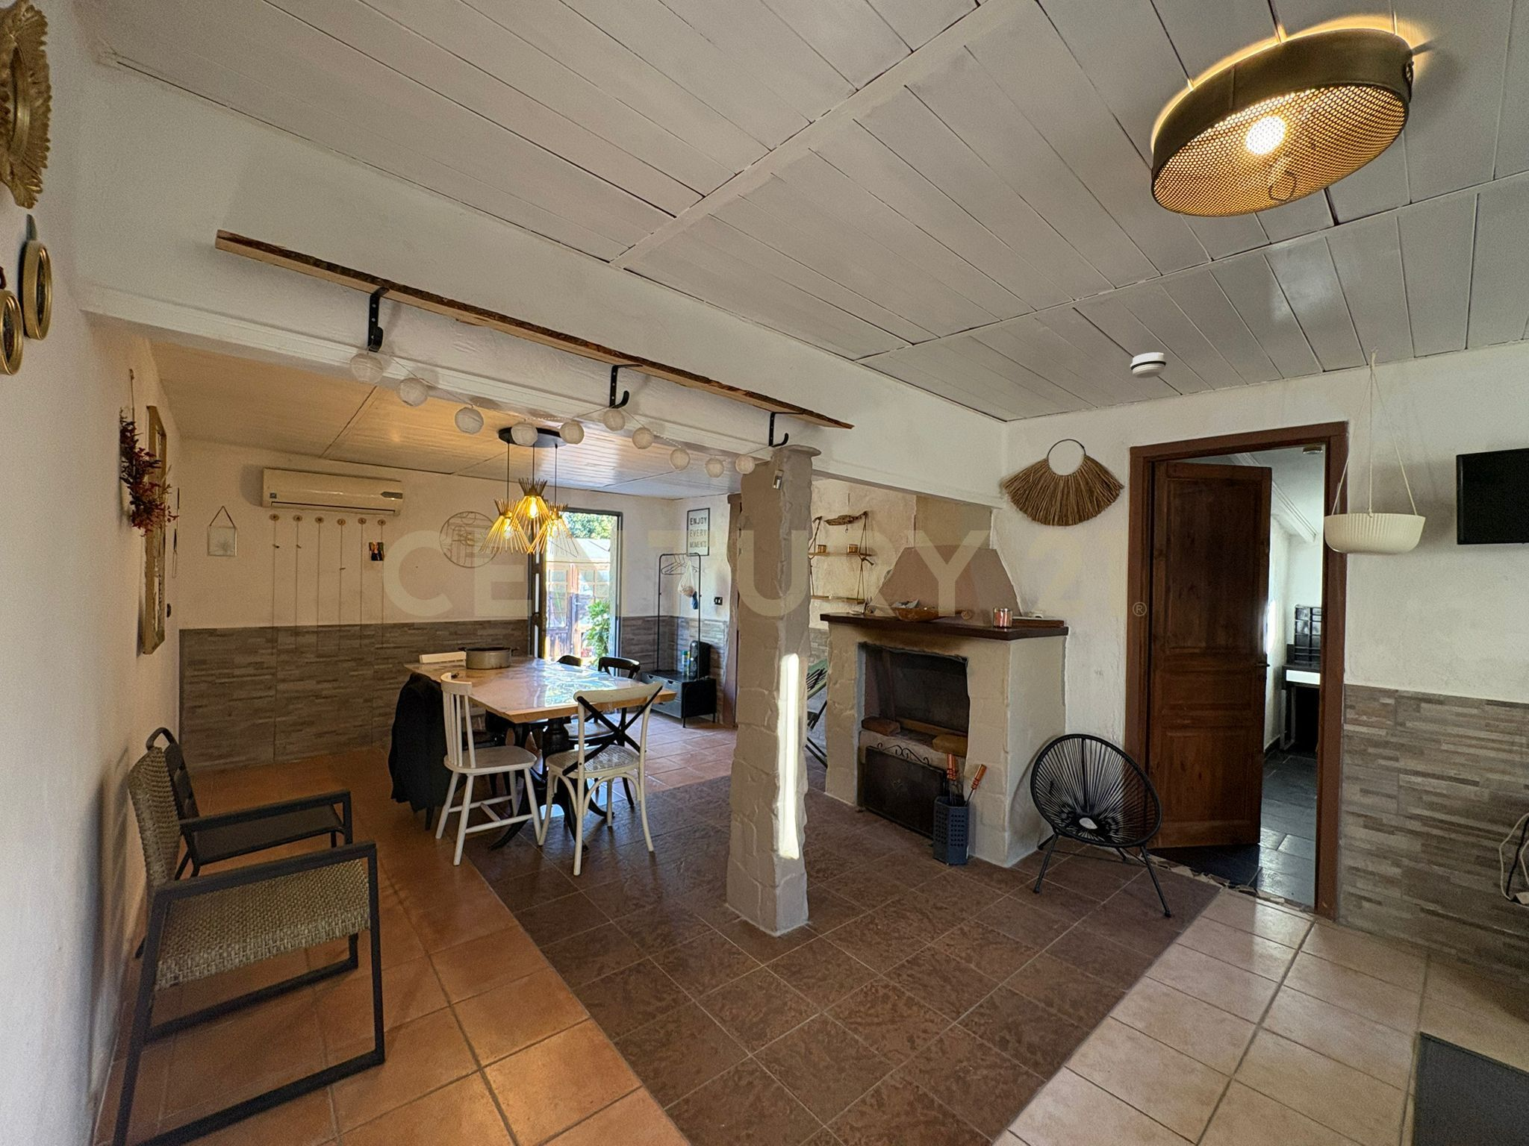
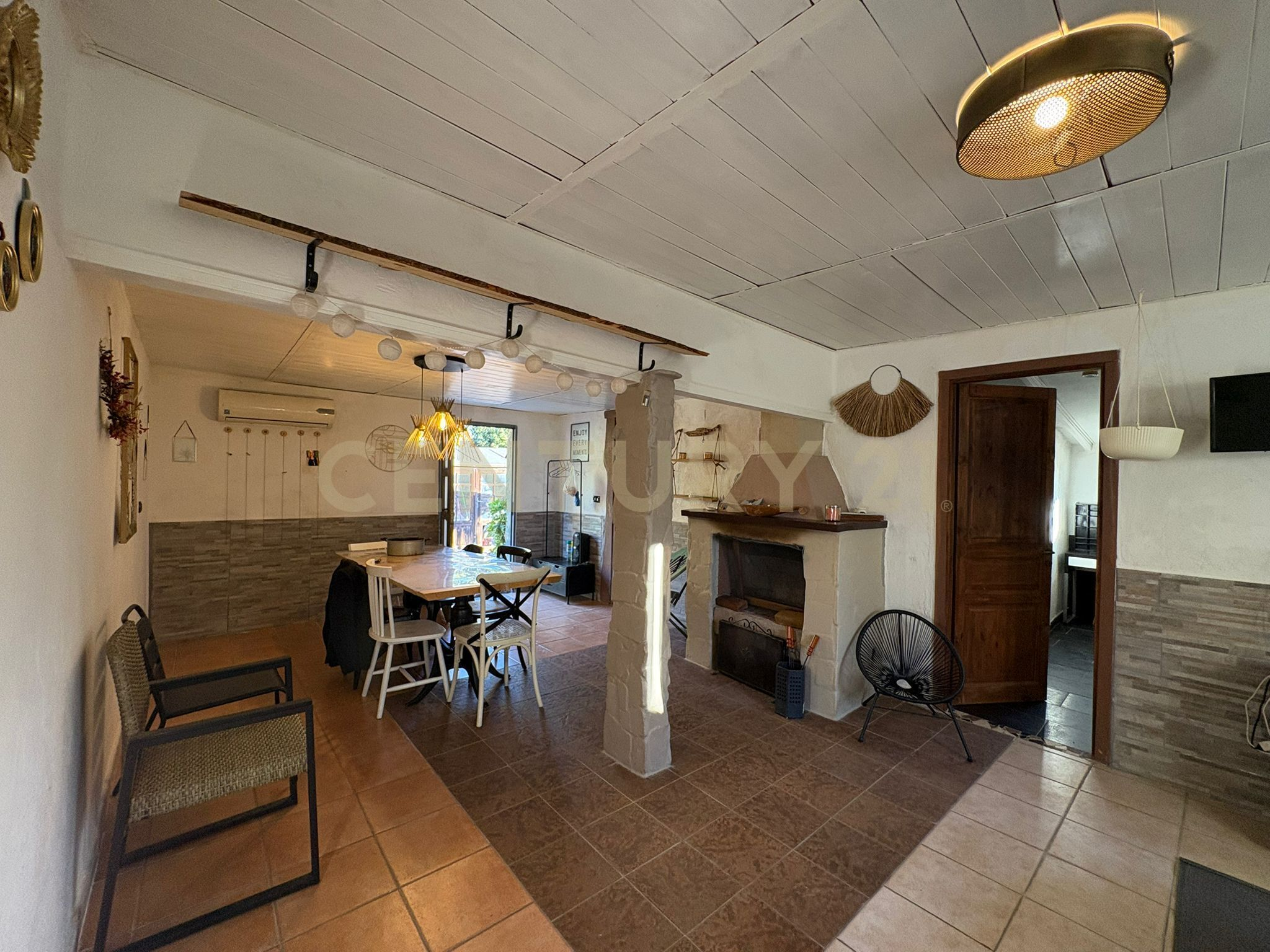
- smoke detector (1149, 366)
